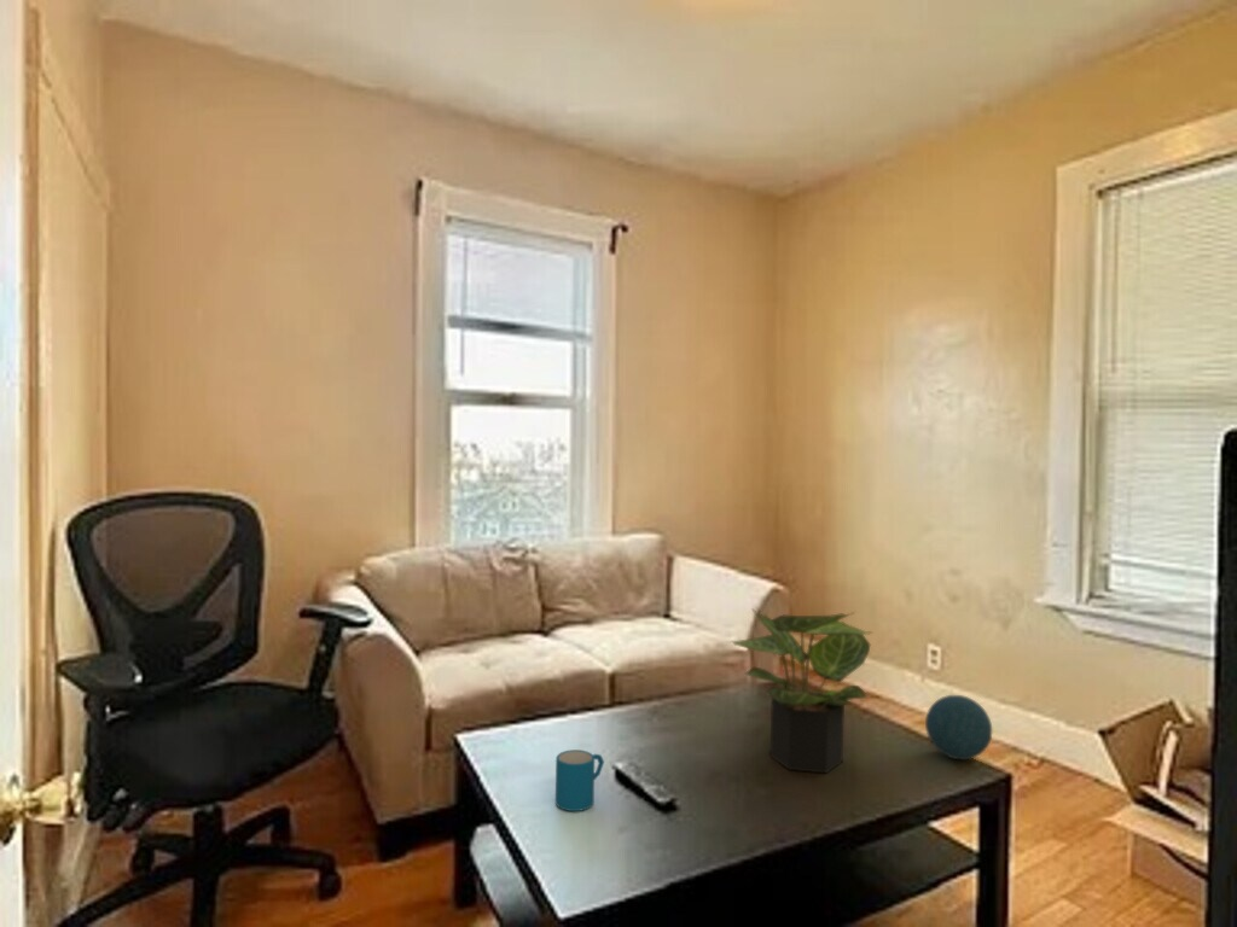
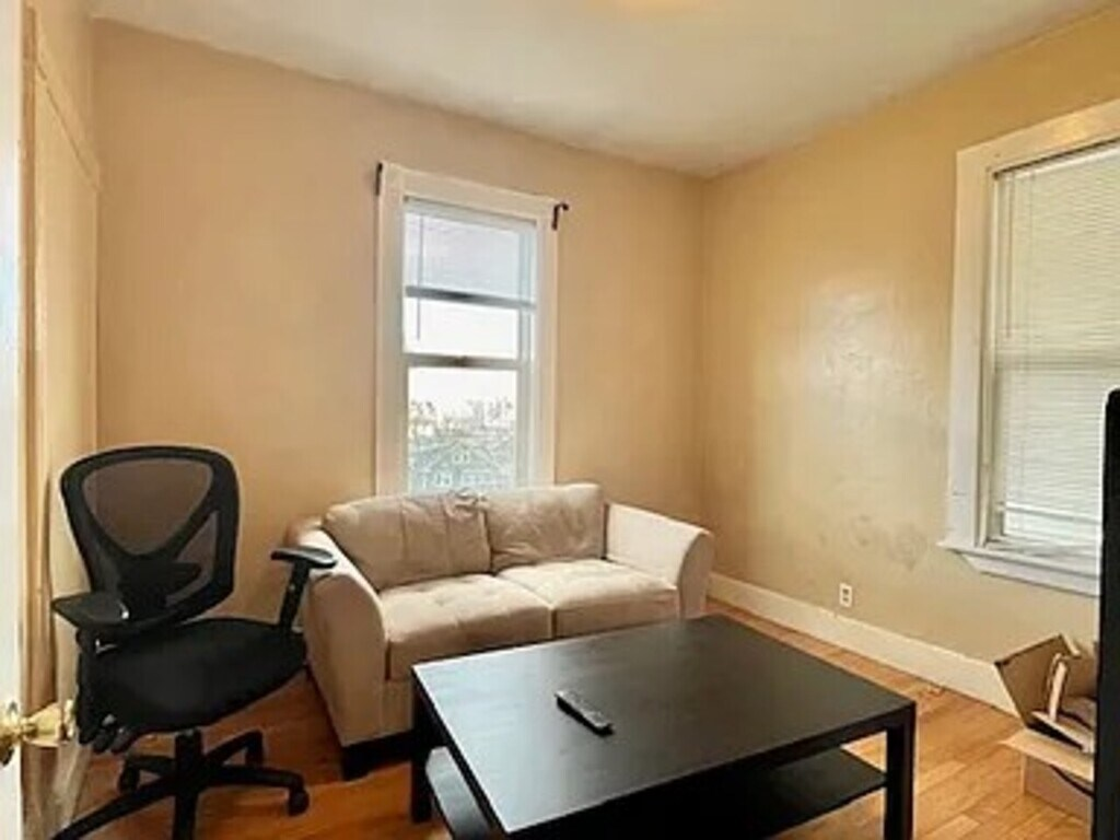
- decorative orb (958, 727)
- mug (581, 777)
- potted plant (802, 678)
